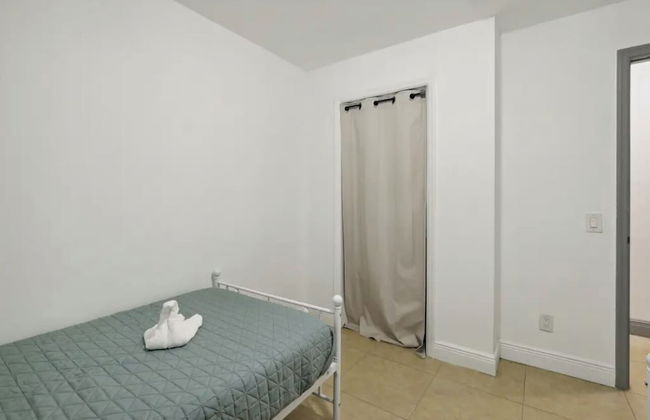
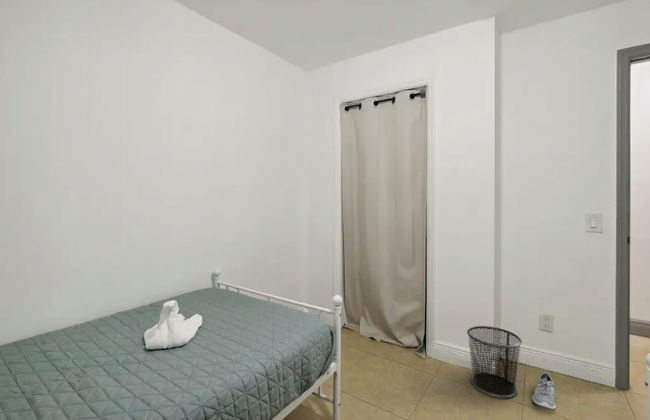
+ waste bin (493, 360)
+ sneaker (543, 388)
